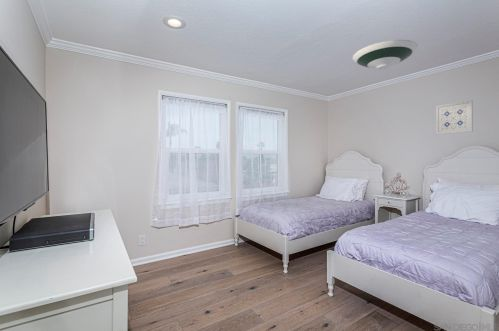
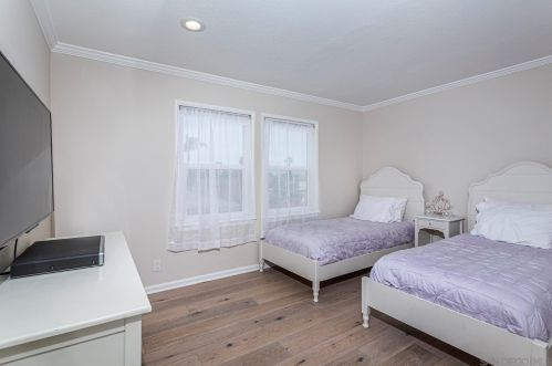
- wall art (453, 118)
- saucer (383, 60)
